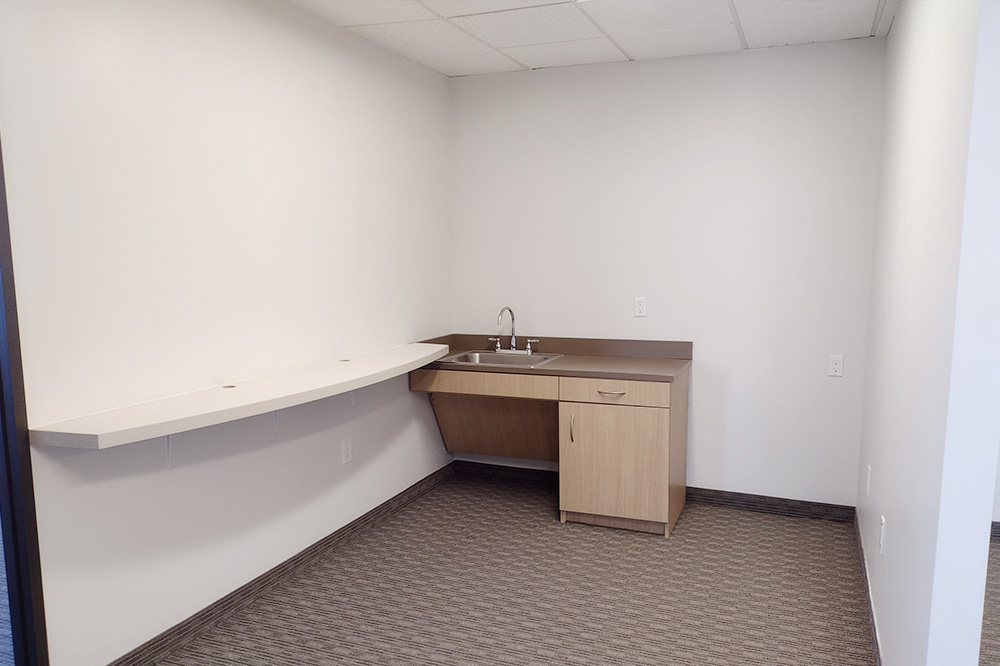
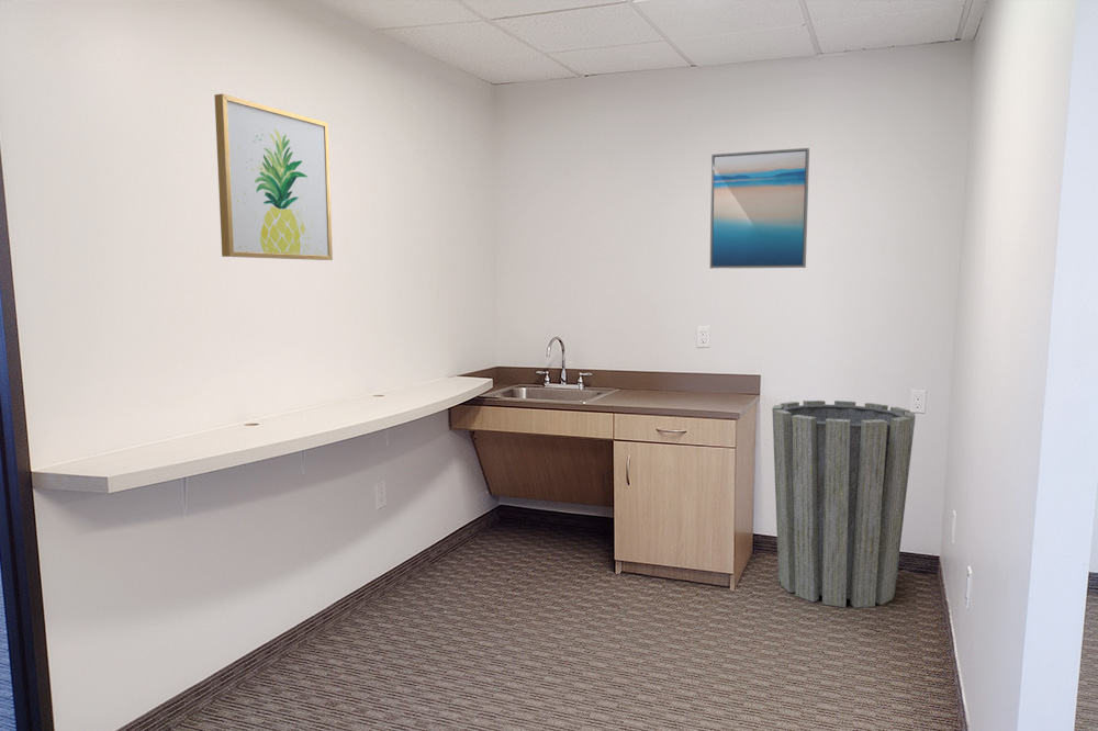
+ wall art (758, 210)
+ wall art (278, 184)
+ trash can (838, 498)
